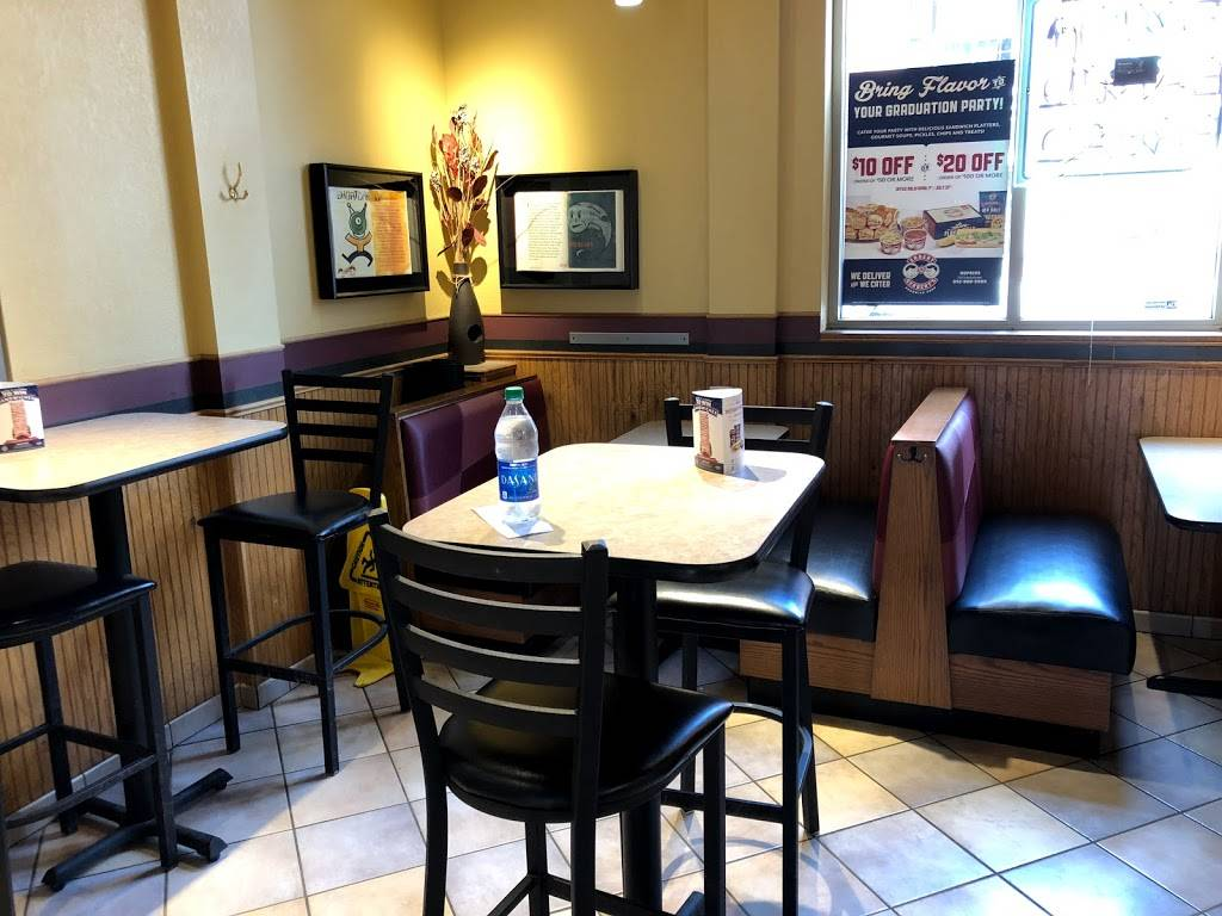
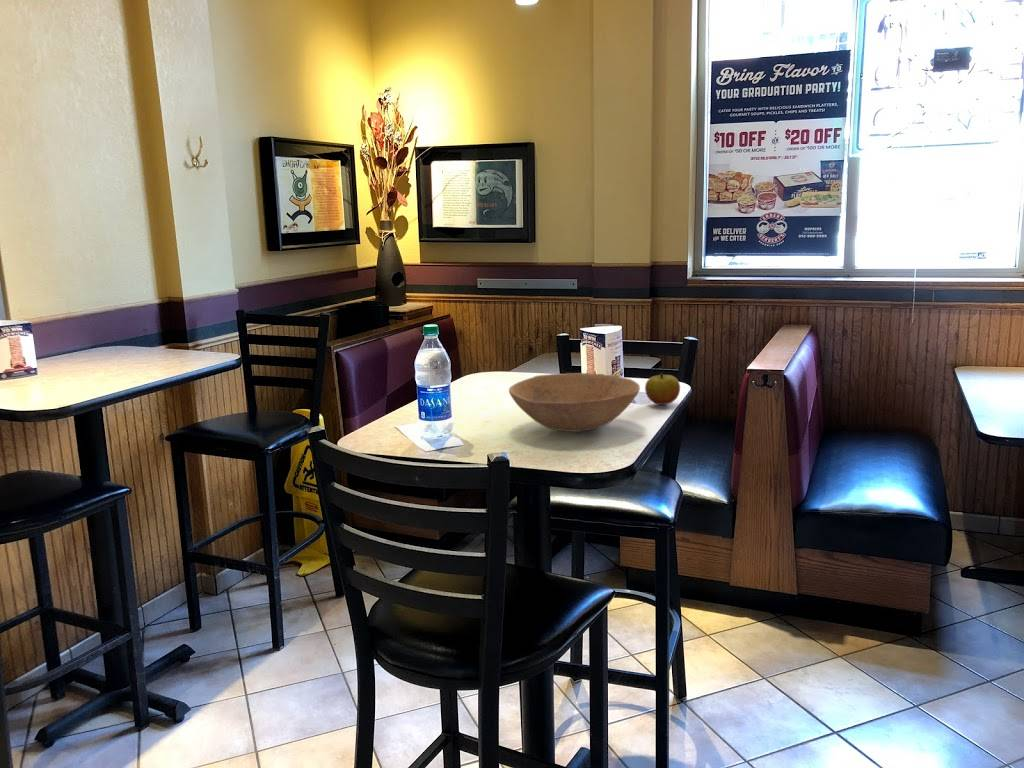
+ bowl (574, 405)
+ apple (662, 388)
